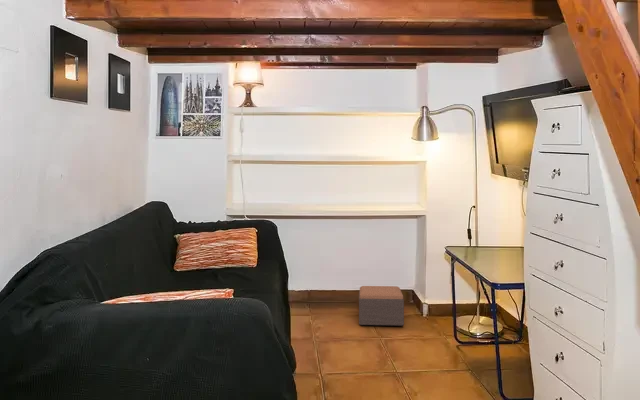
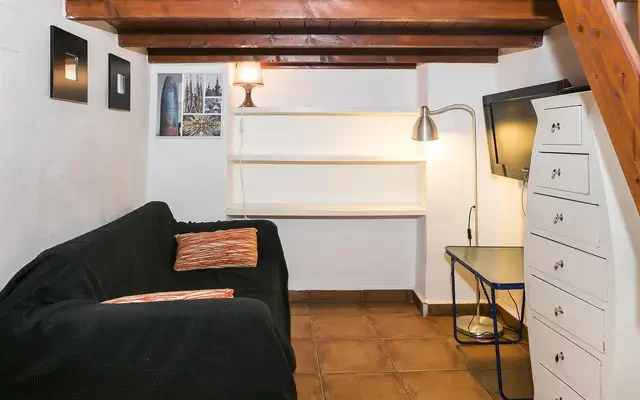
- footstool (380, 304)
